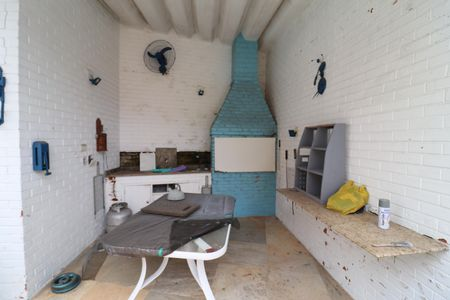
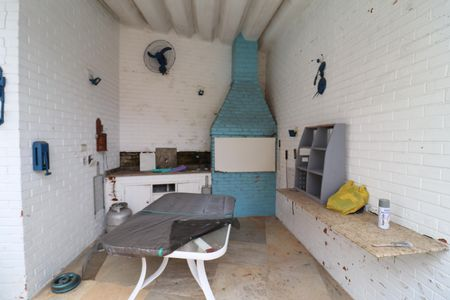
- cutting board (171, 207)
- kettle (175, 190)
